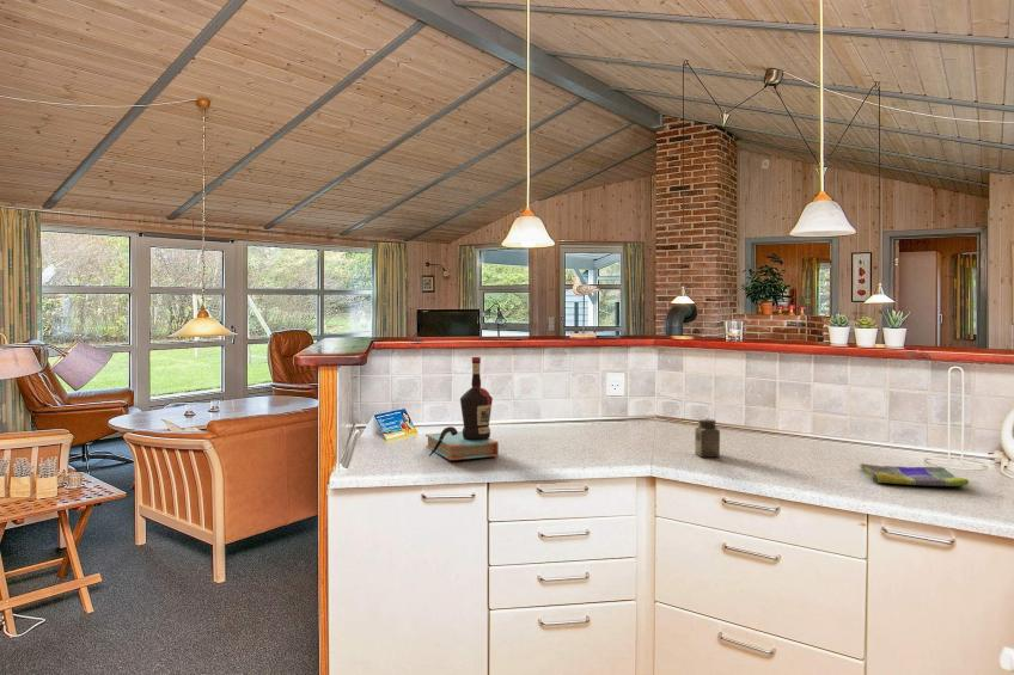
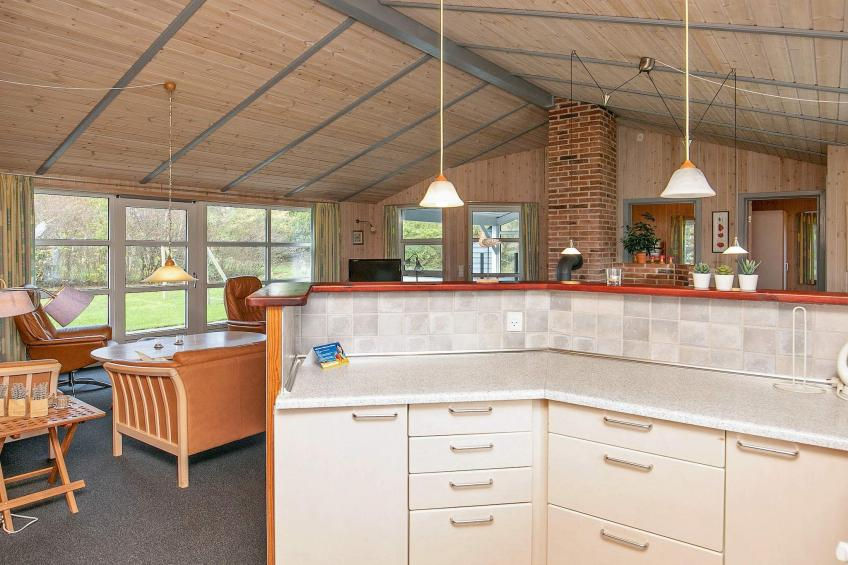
- dish towel (910, 474)
- salt shaker (707, 436)
- bottle (460, 404)
